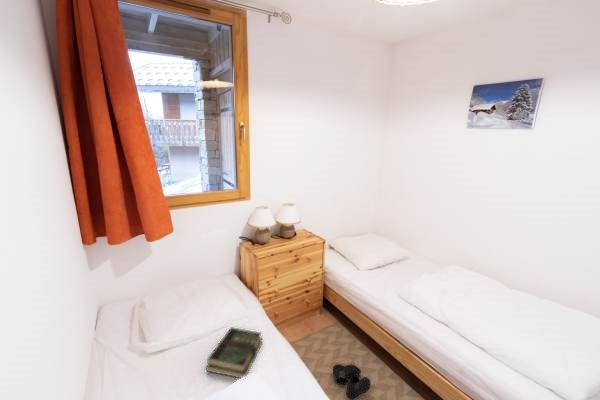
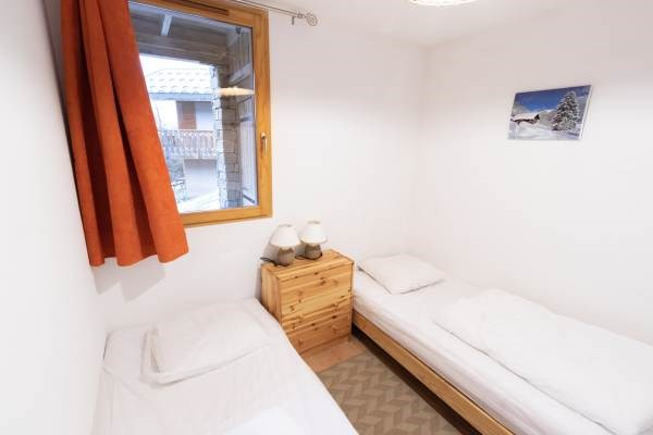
- book (236, 350)
- boots (349, 373)
